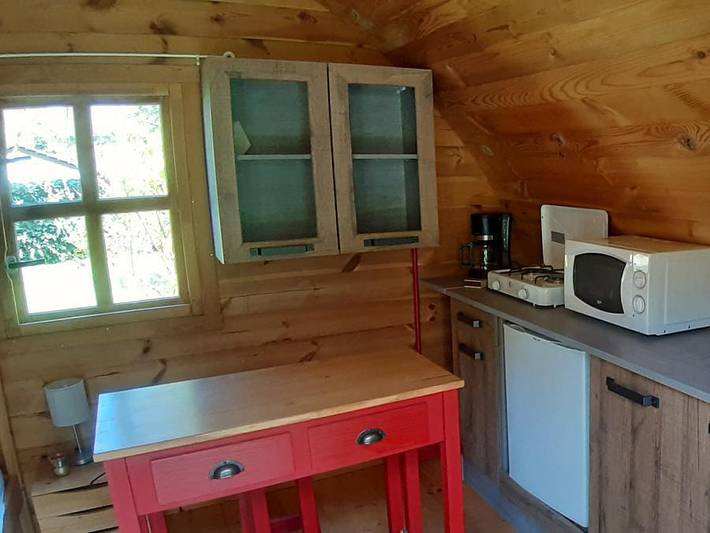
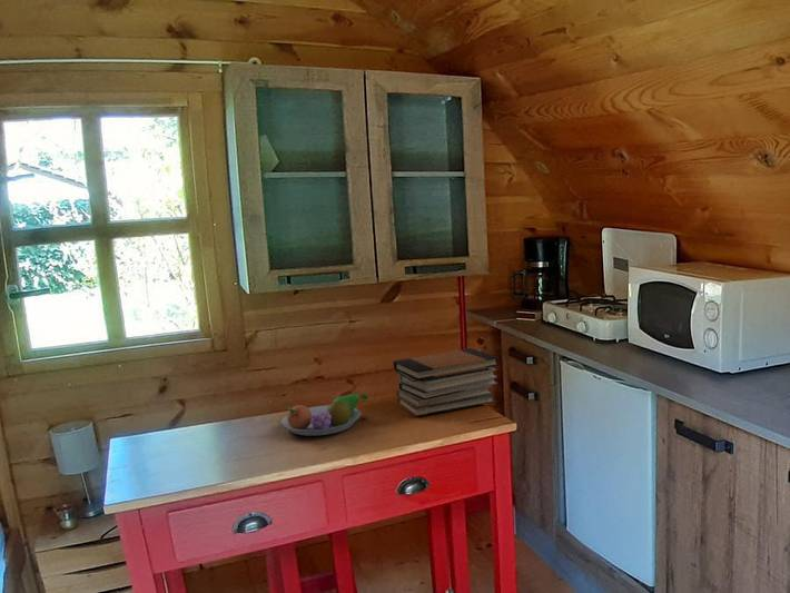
+ book stack (446, 380)
+ fruit bowl (324, 409)
